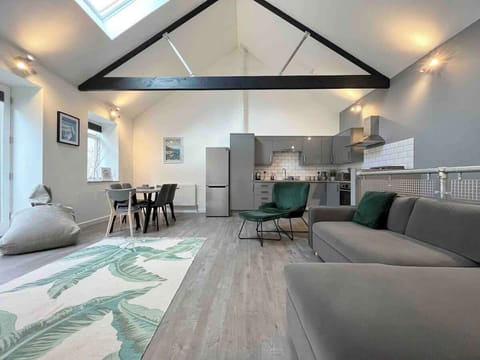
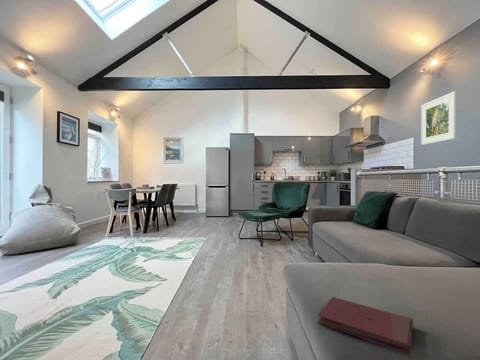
+ book (364, 320)
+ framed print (437, 120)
